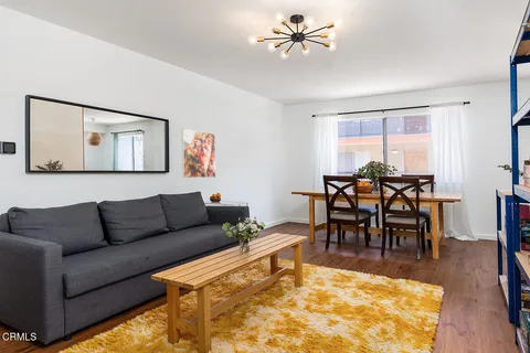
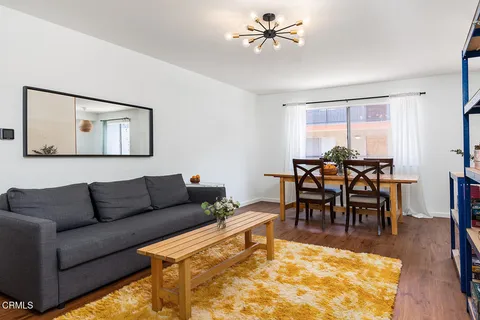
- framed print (199, 154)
